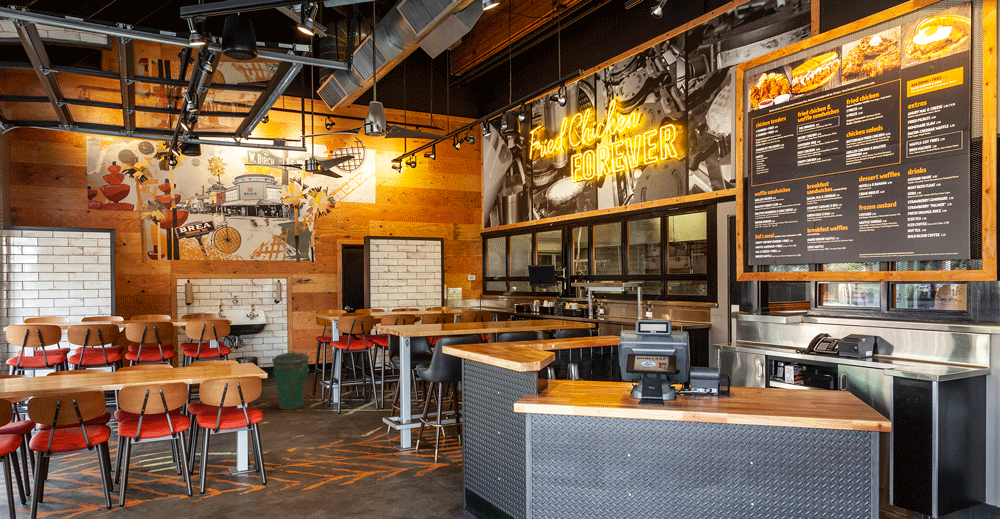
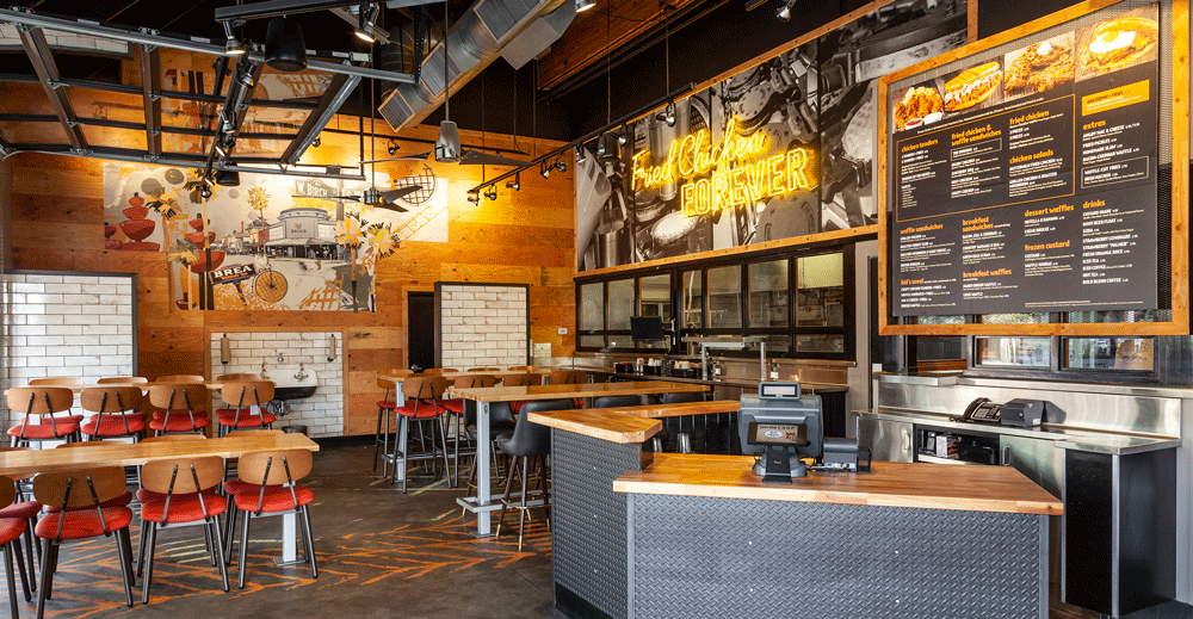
- trash can (291, 378)
